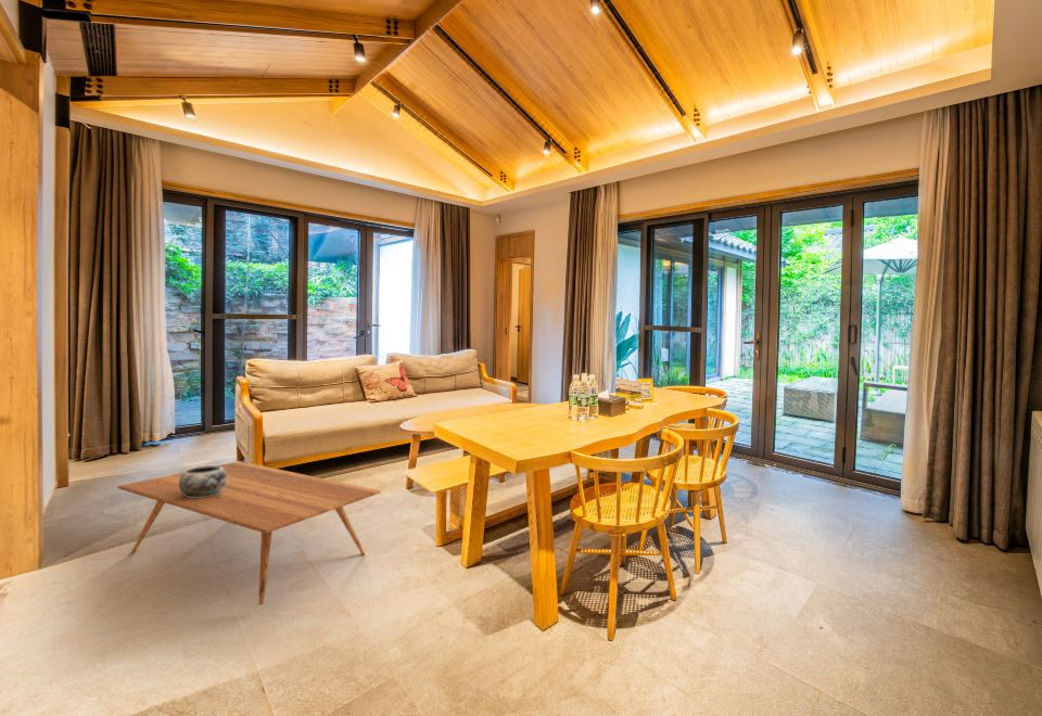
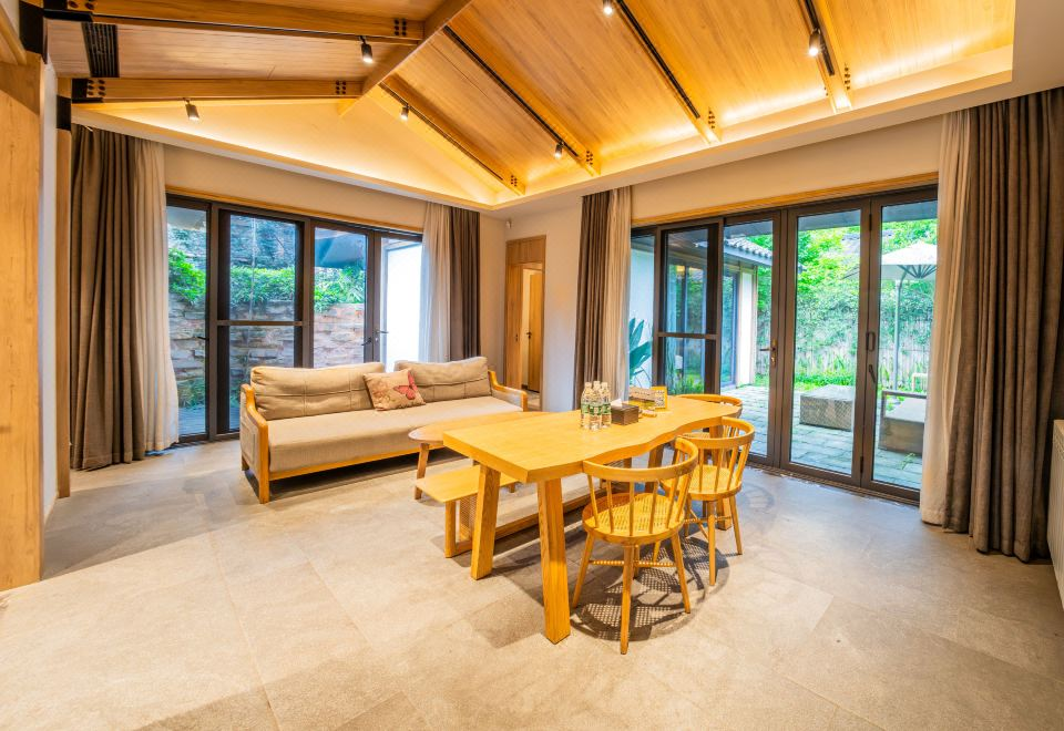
- decorative bowl (203, 481)
- coffee table (249, 520)
